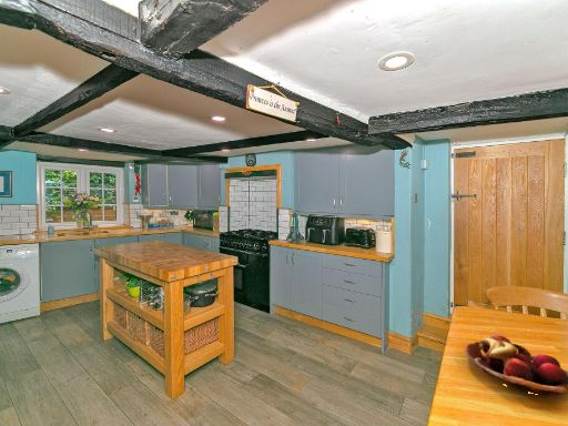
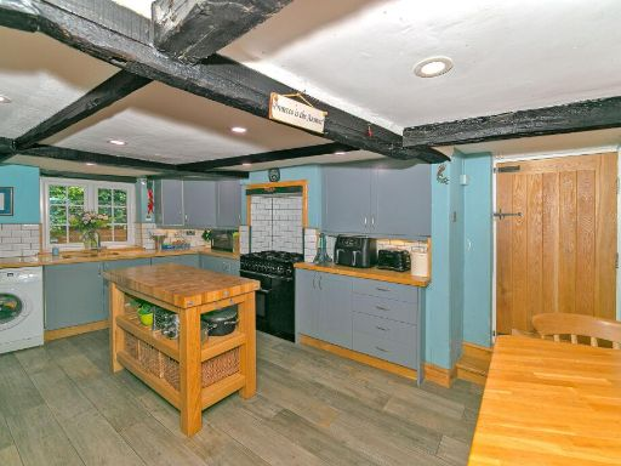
- fruit basket (514, 361)
